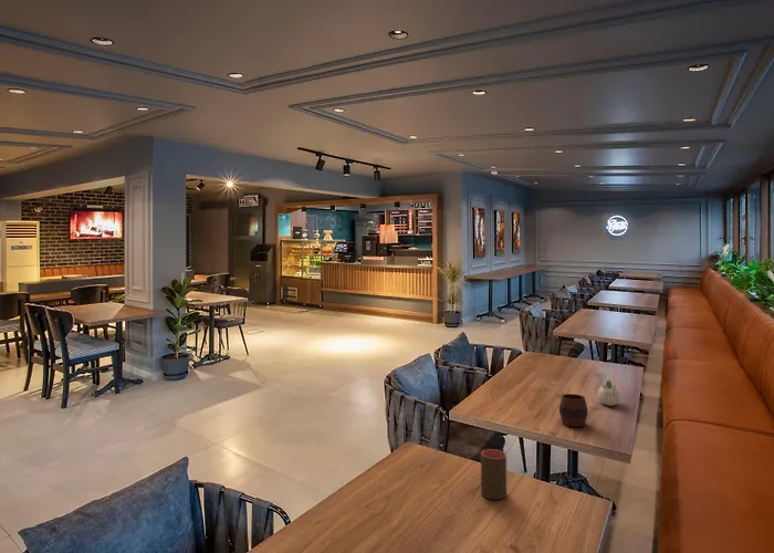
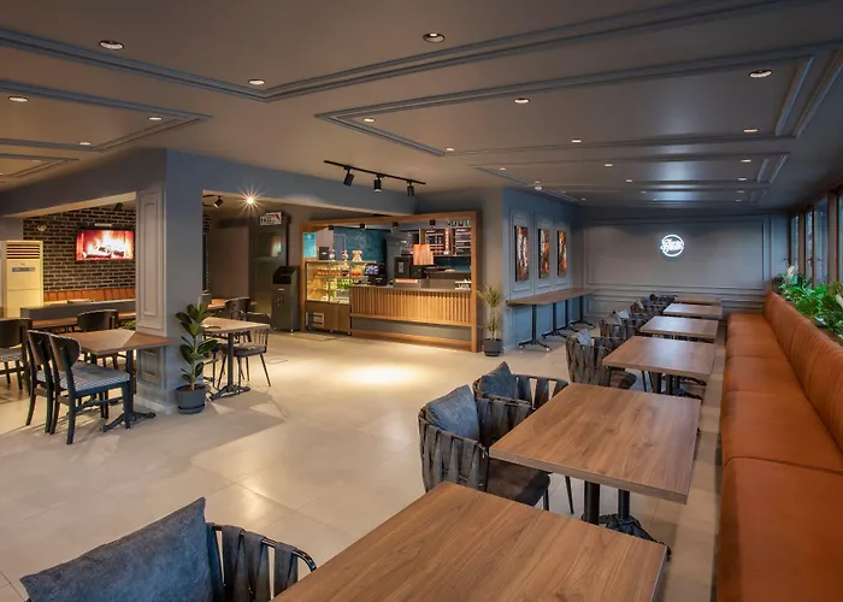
- succulent planter (608, 392)
- cup (493, 473)
- cup (573, 409)
